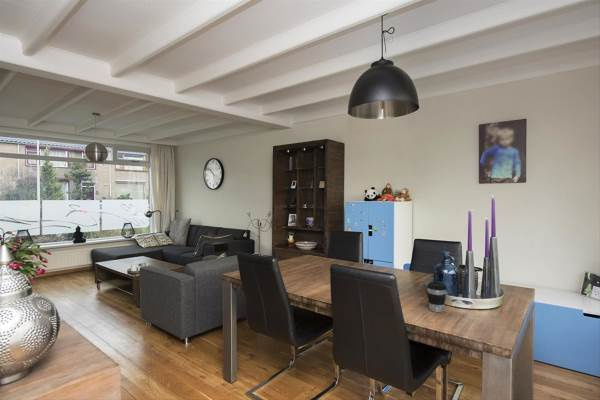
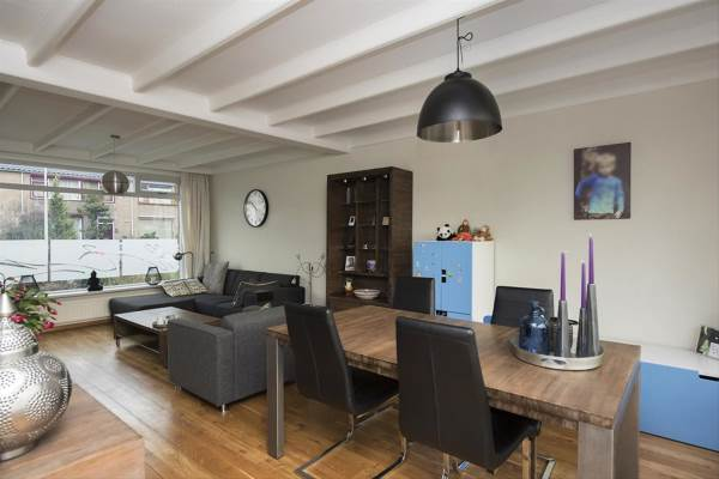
- coffee cup (436, 297)
